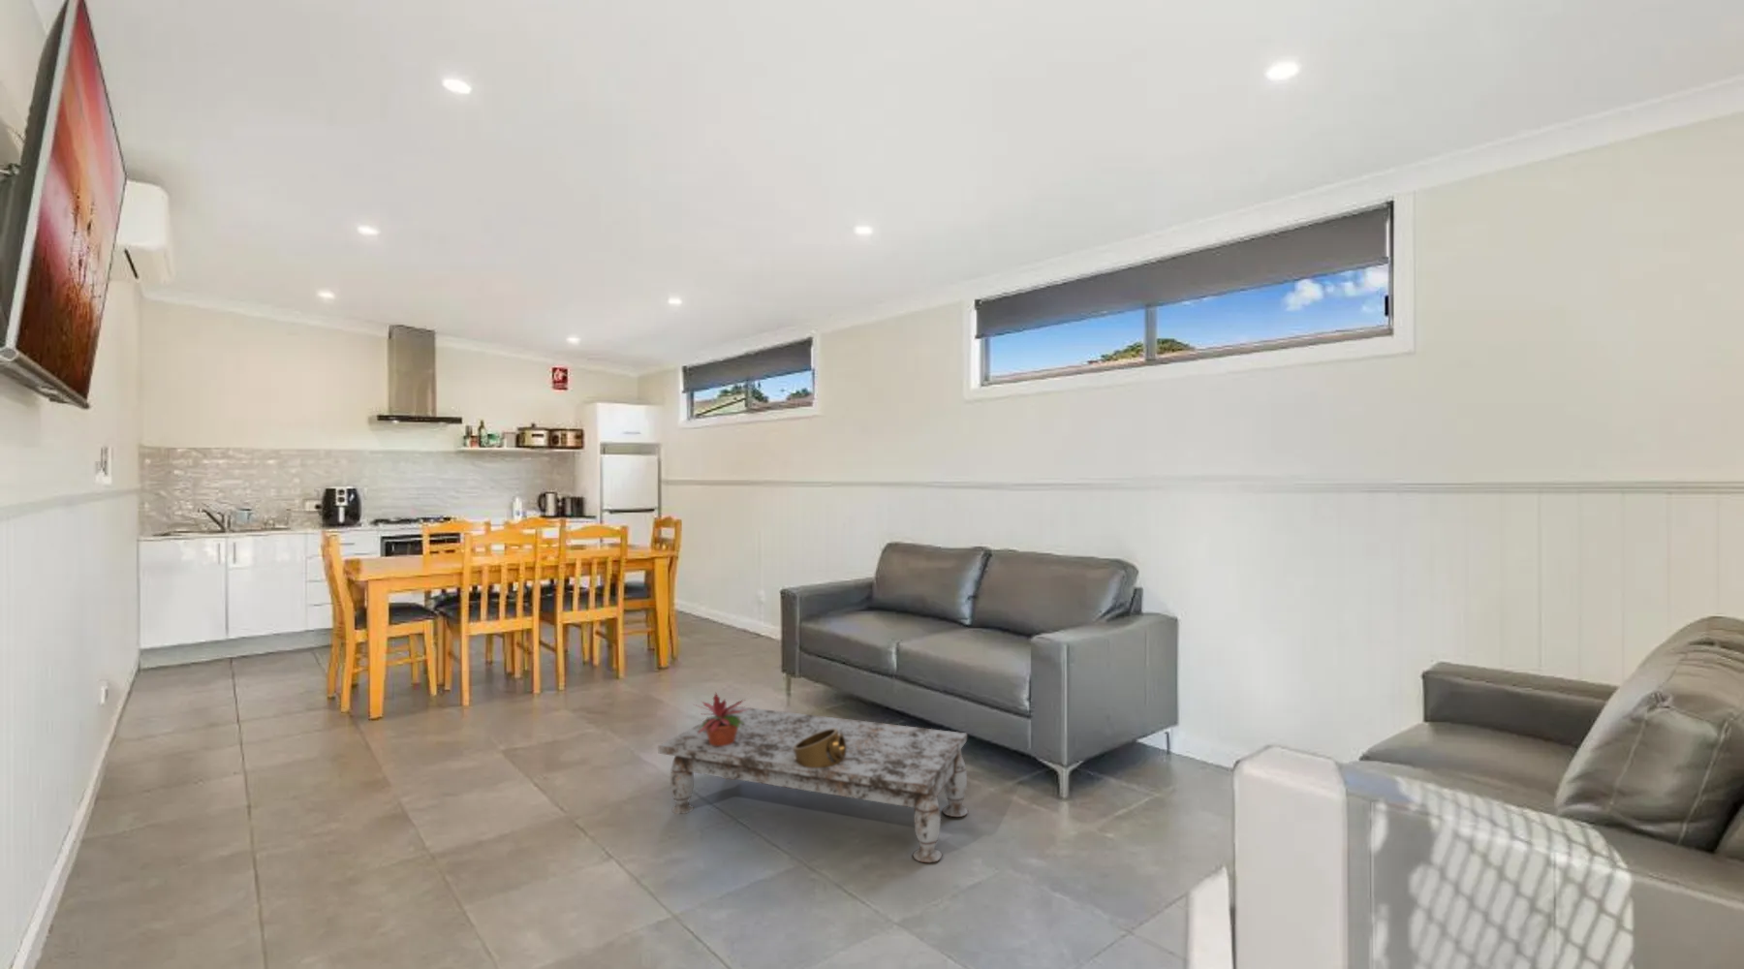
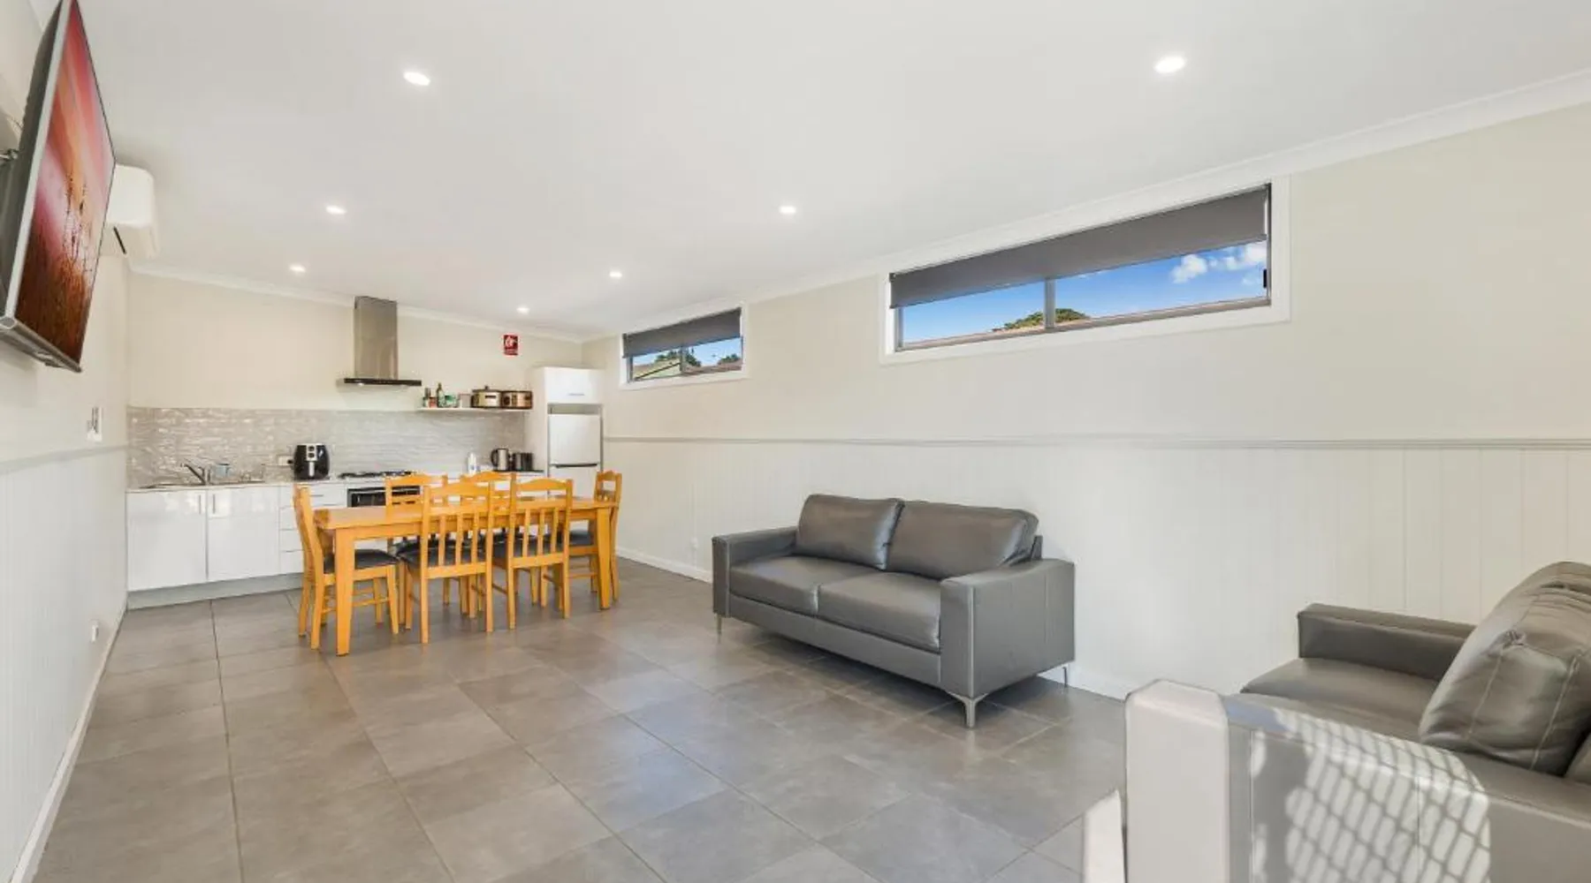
- potted plant (721, 714)
- coffee table (818, 776)
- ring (818, 743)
